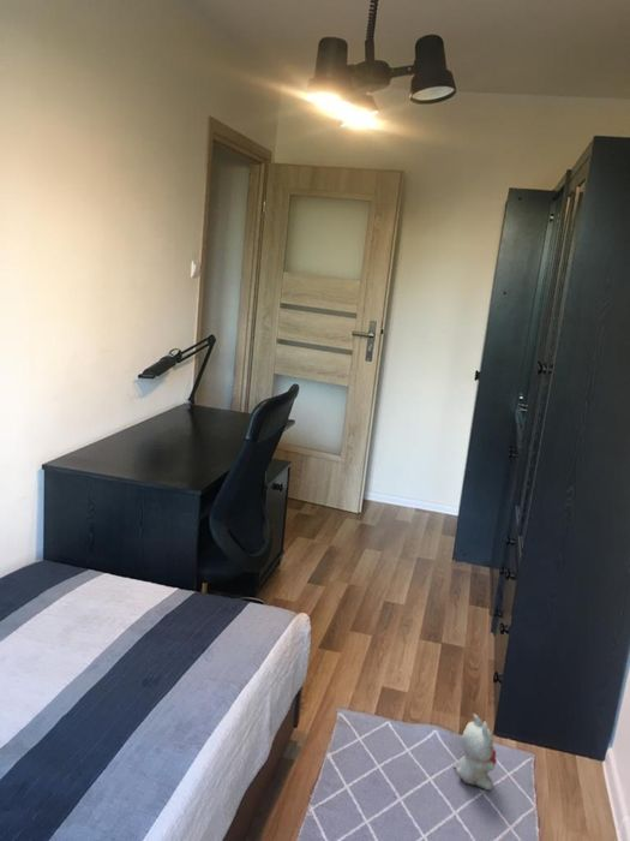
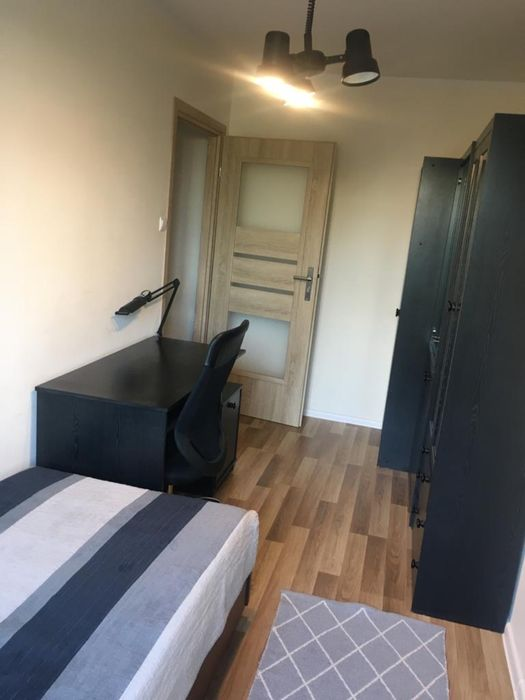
- plush toy (478, 748)
